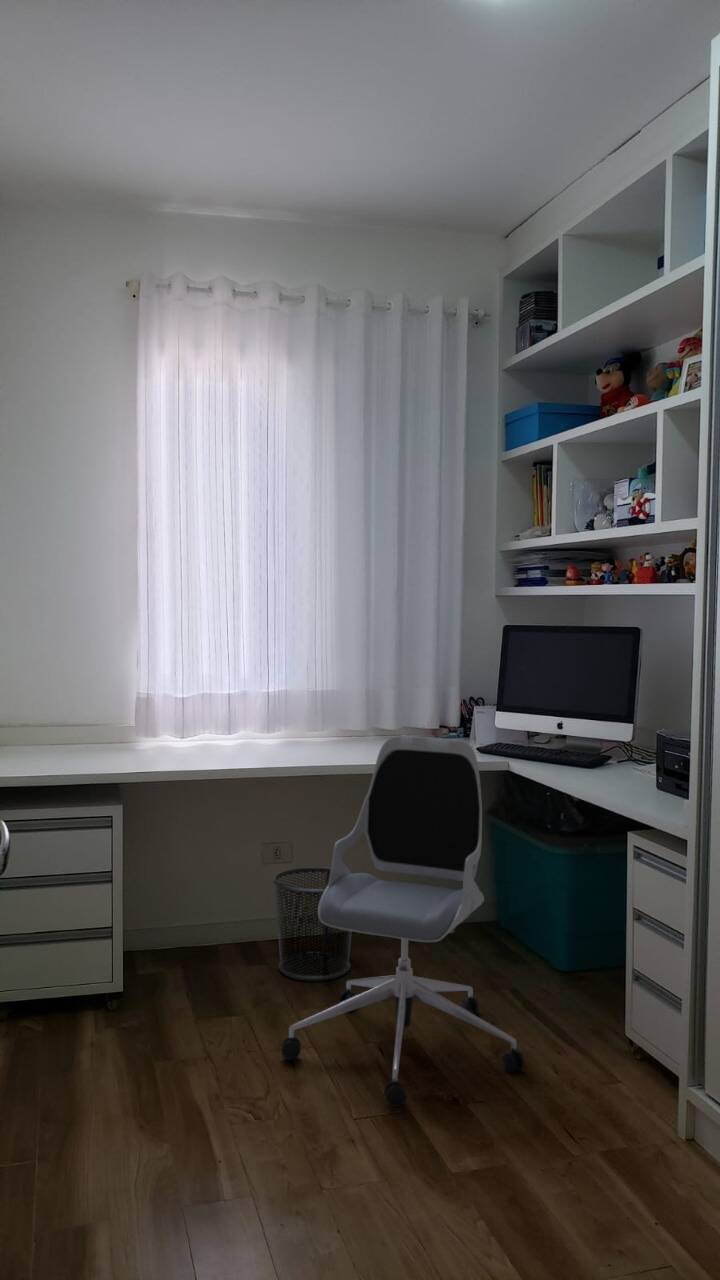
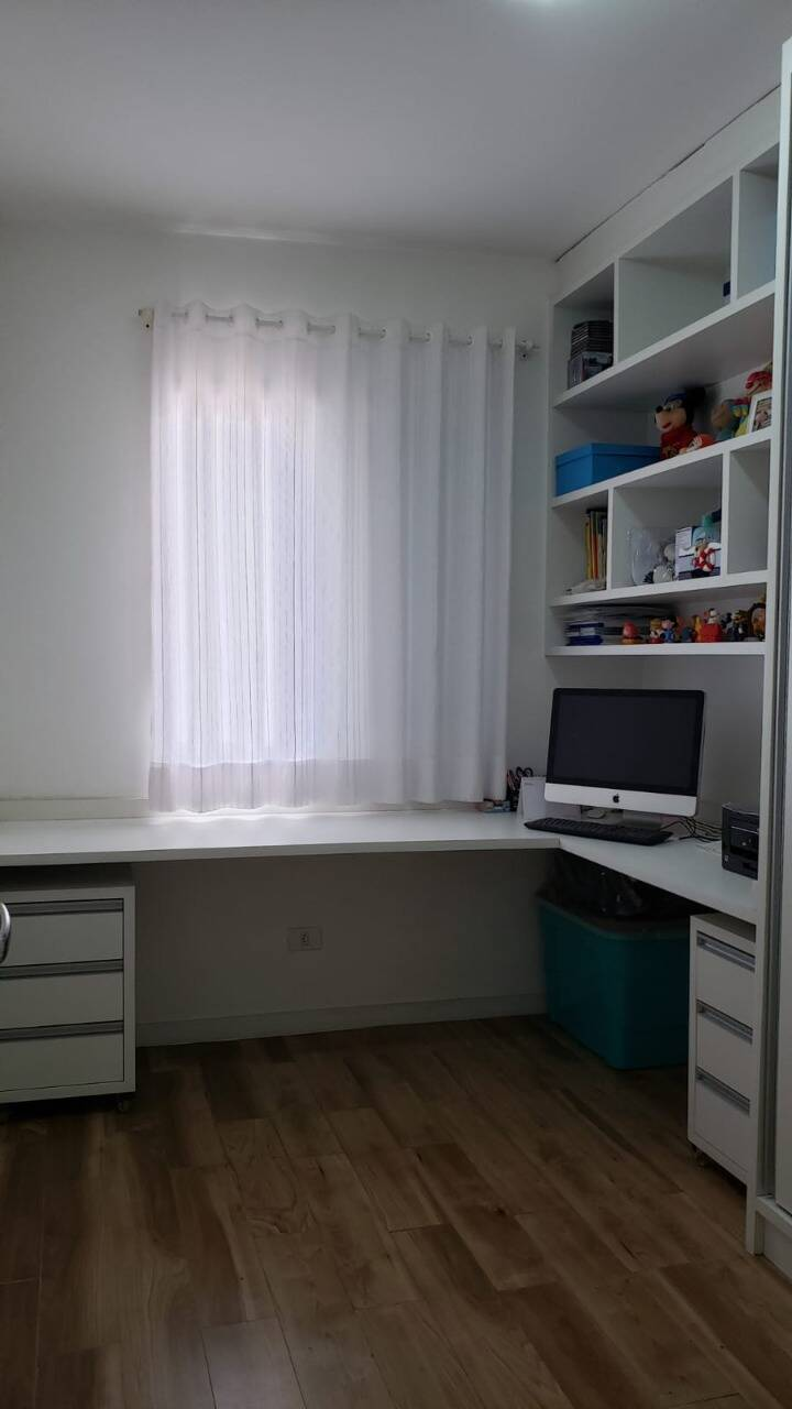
- office chair (396, 896)
- waste bin (314, 922)
